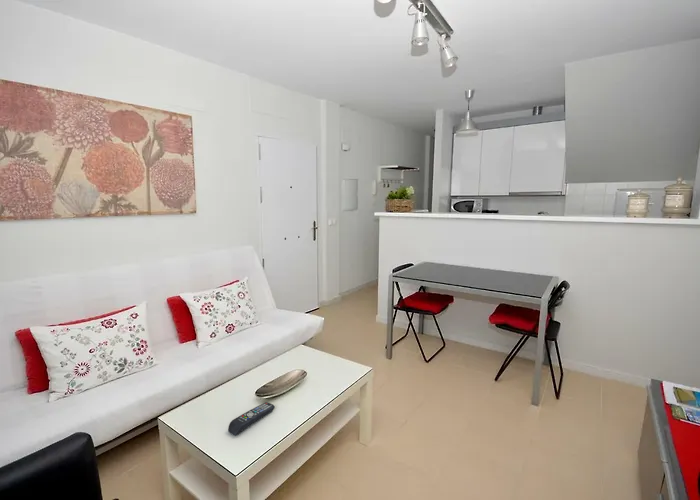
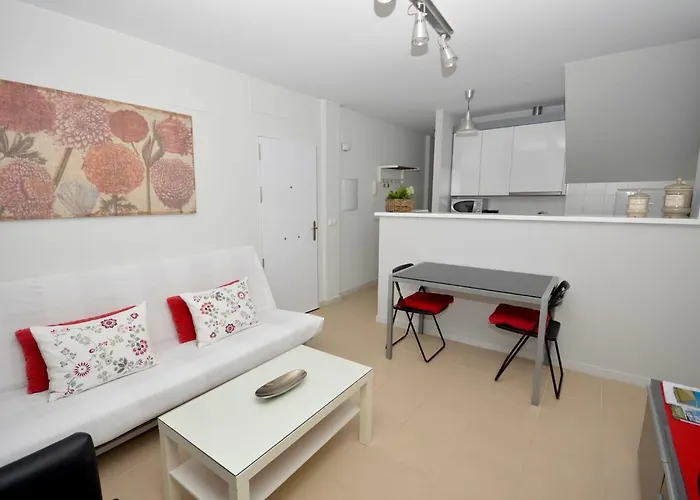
- remote control (252, 416)
